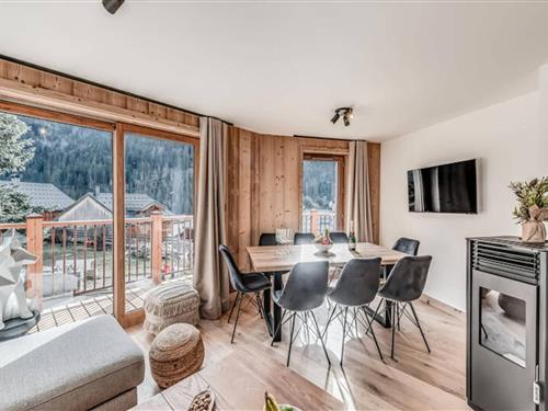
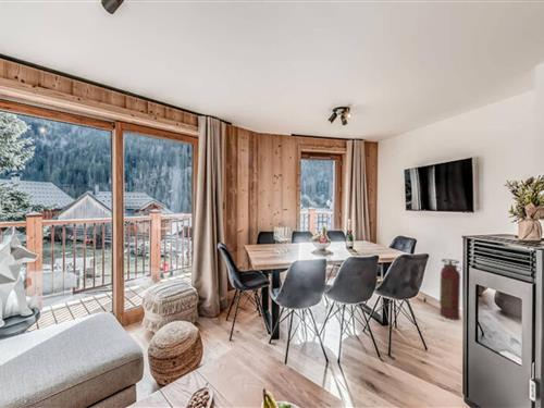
+ fire extinguisher (448, 287)
